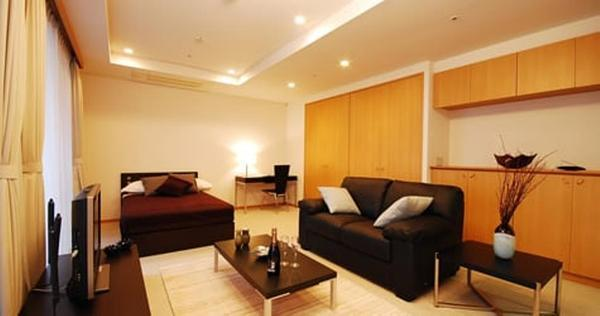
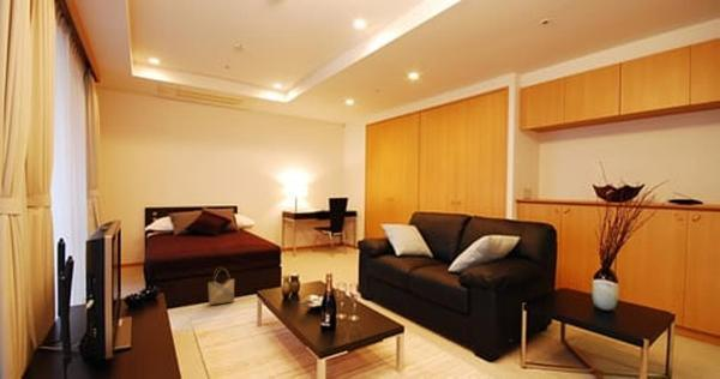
+ woven basket (221, 284)
